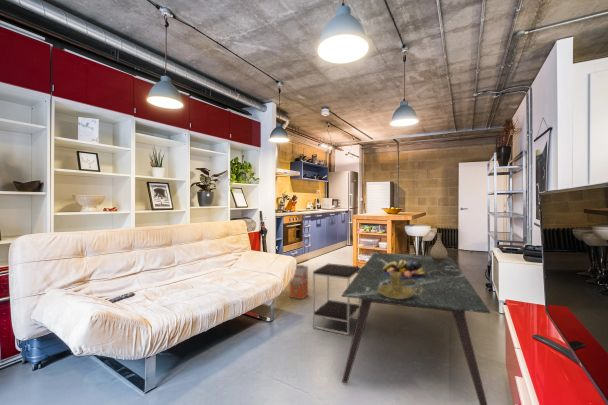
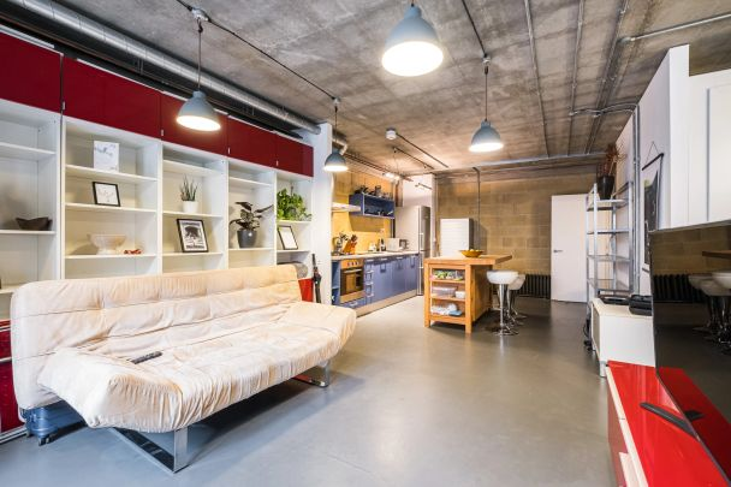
- waste bin (299, 280)
- dining table (410, 303)
- side table (337, 301)
- fruit bowl (403, 266)
- candle holder (399, 284)
- vase (438, 247)
